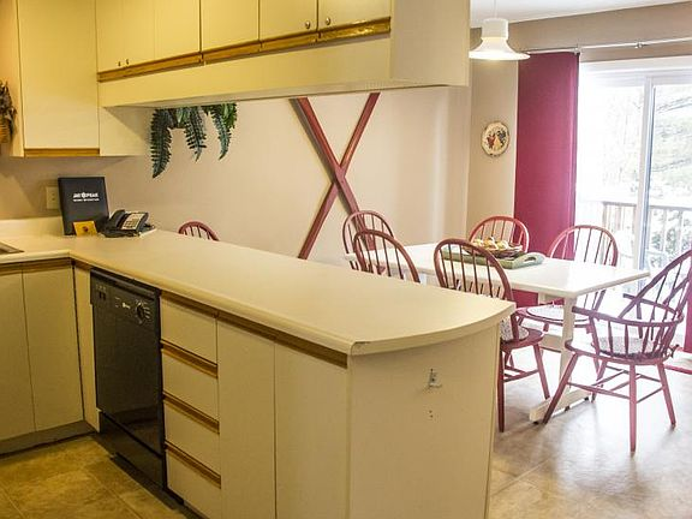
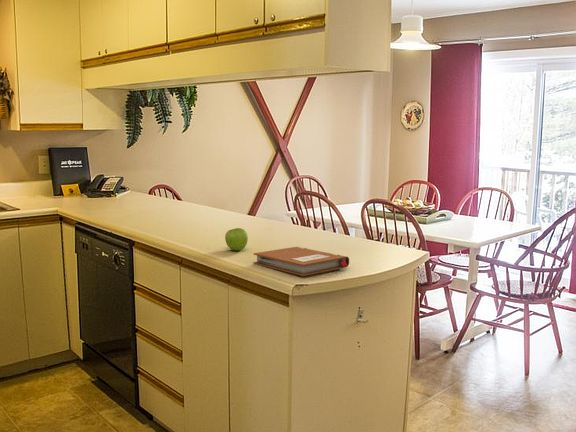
+ fruit (236, 238)
+ notebook (302, 260)
